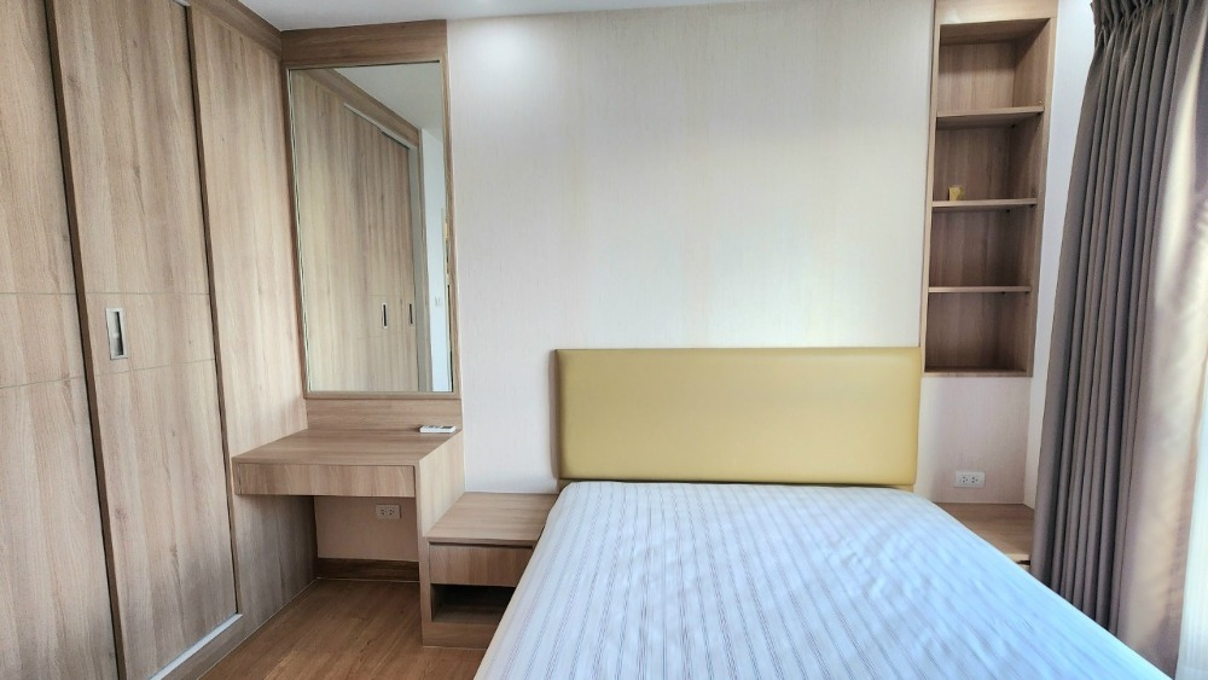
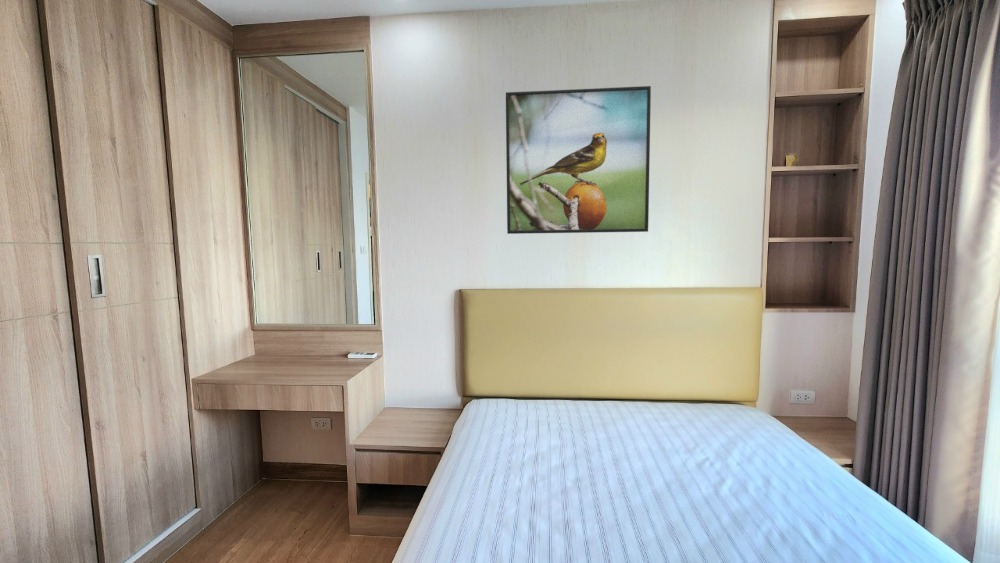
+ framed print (576, 162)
